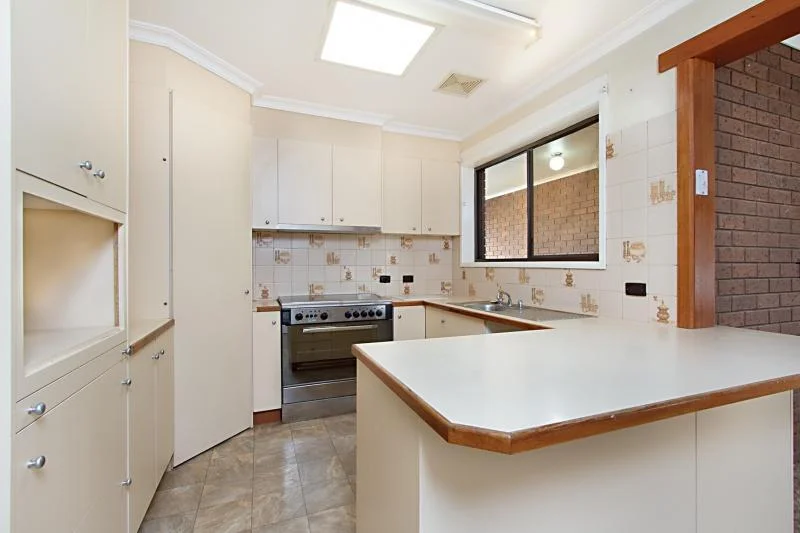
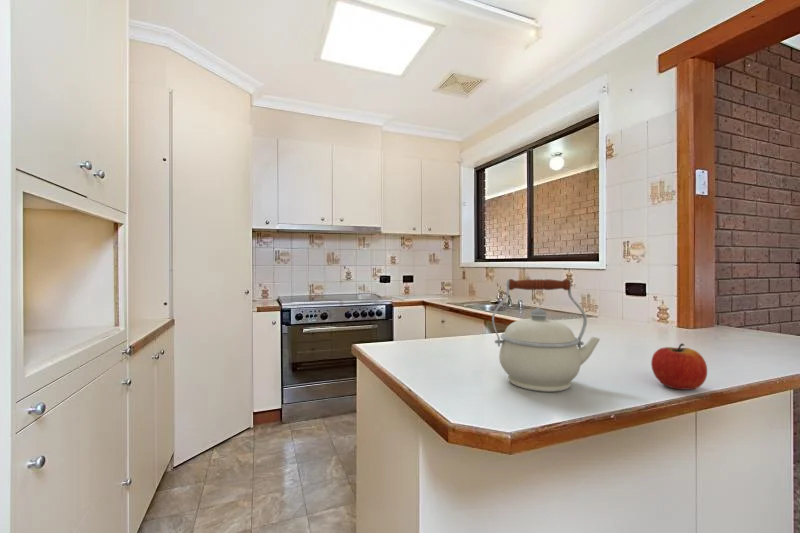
+ apple (678, 365)
+ kettle (545, 330)
